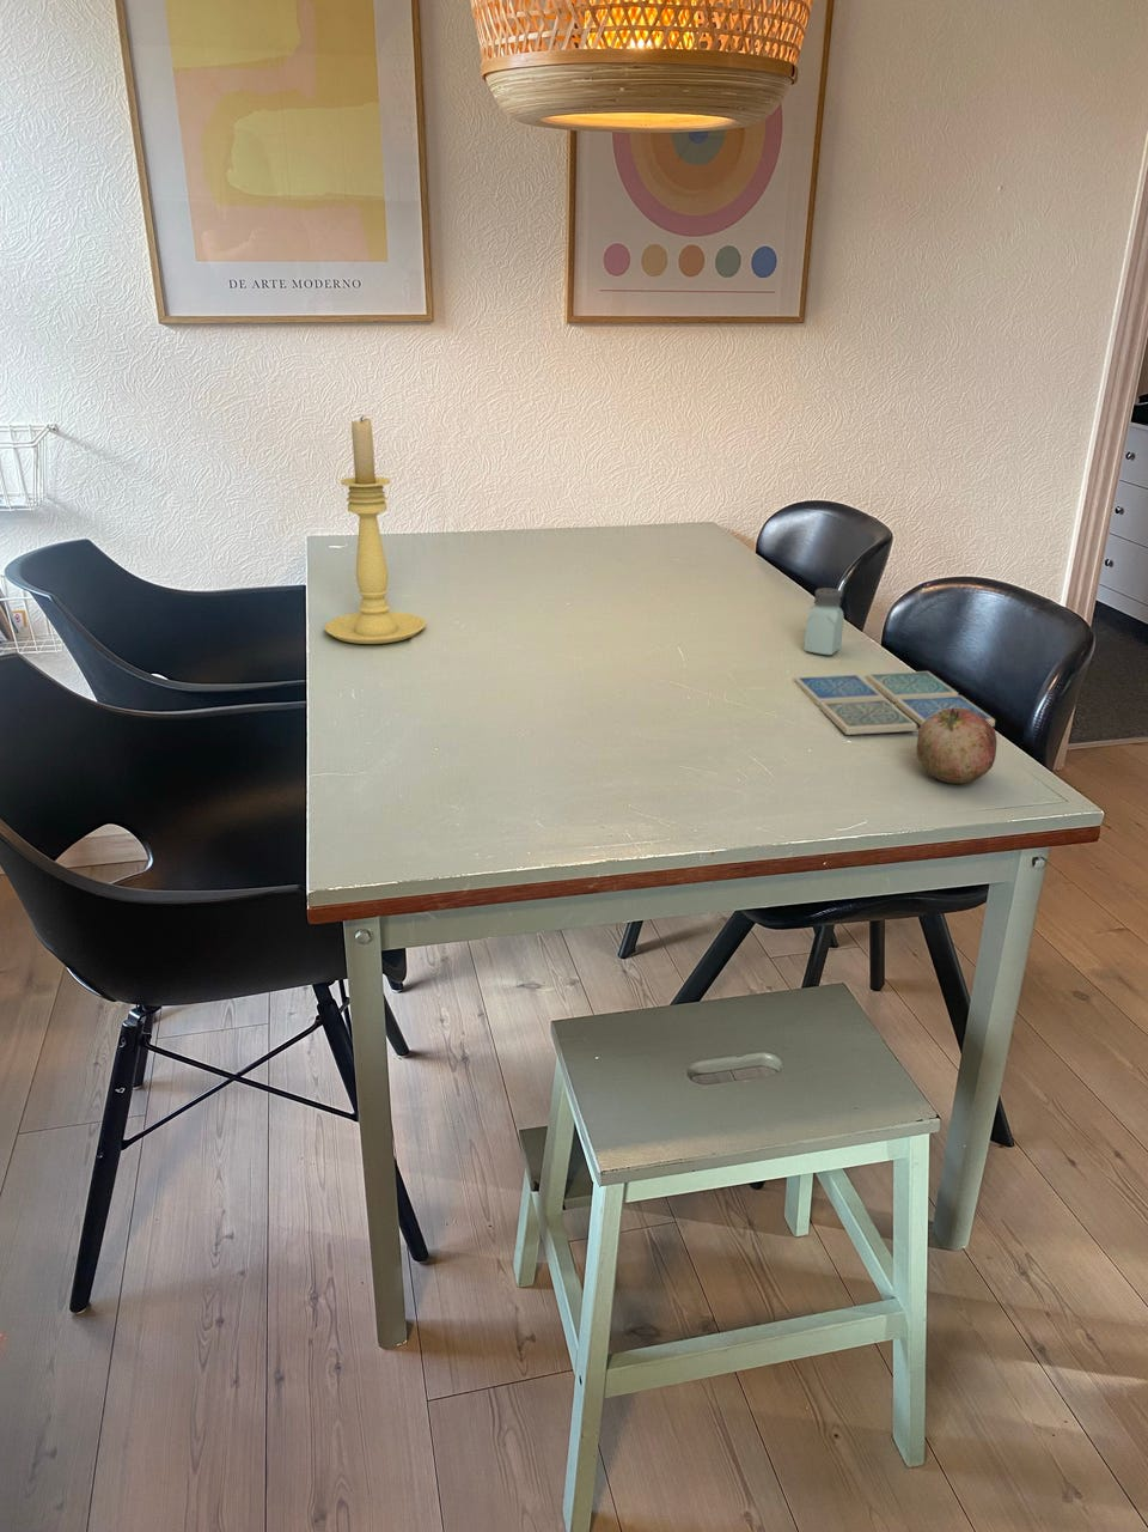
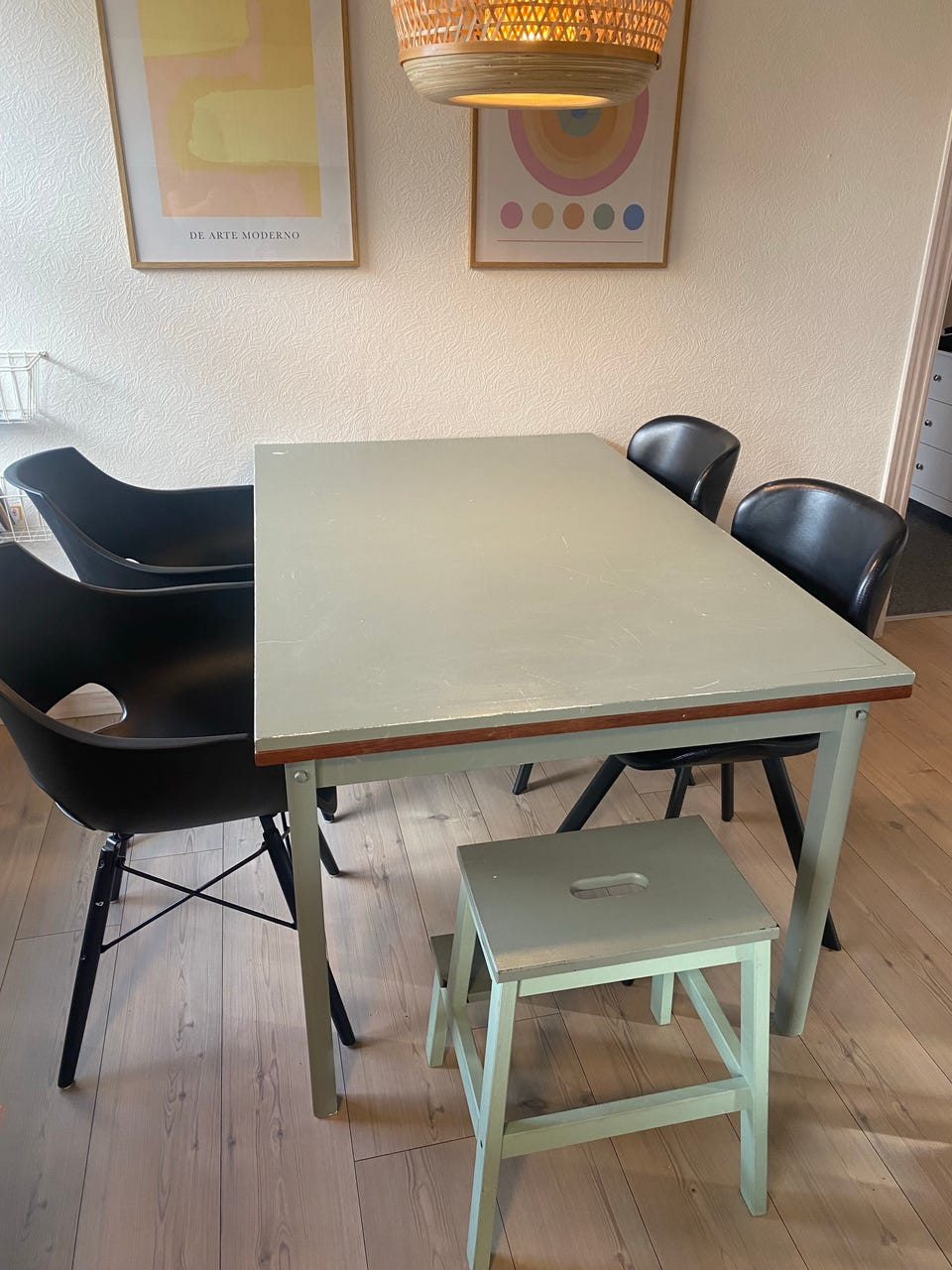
- fruit (956, 742)
- drink coaster (890, 698)
- candle holder (368, 527)
- saltshaker (825, 620)
